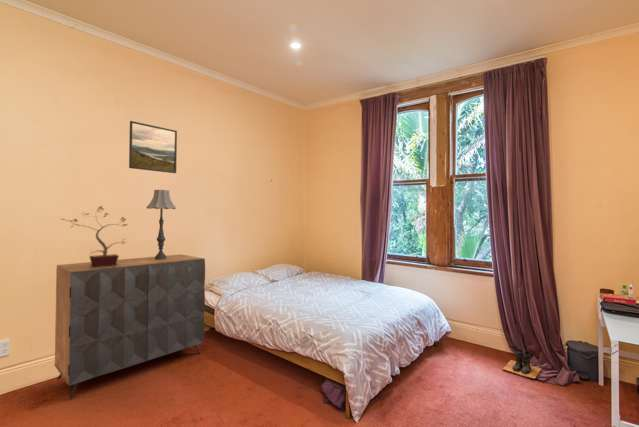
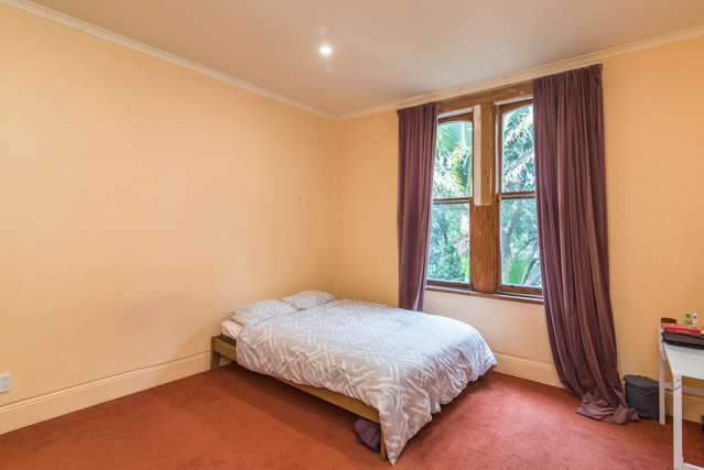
- boots (521, 360)
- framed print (154, 148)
- potted plant (96, 235)
- table lamp (161, 224)
- dresser (136, 313)
